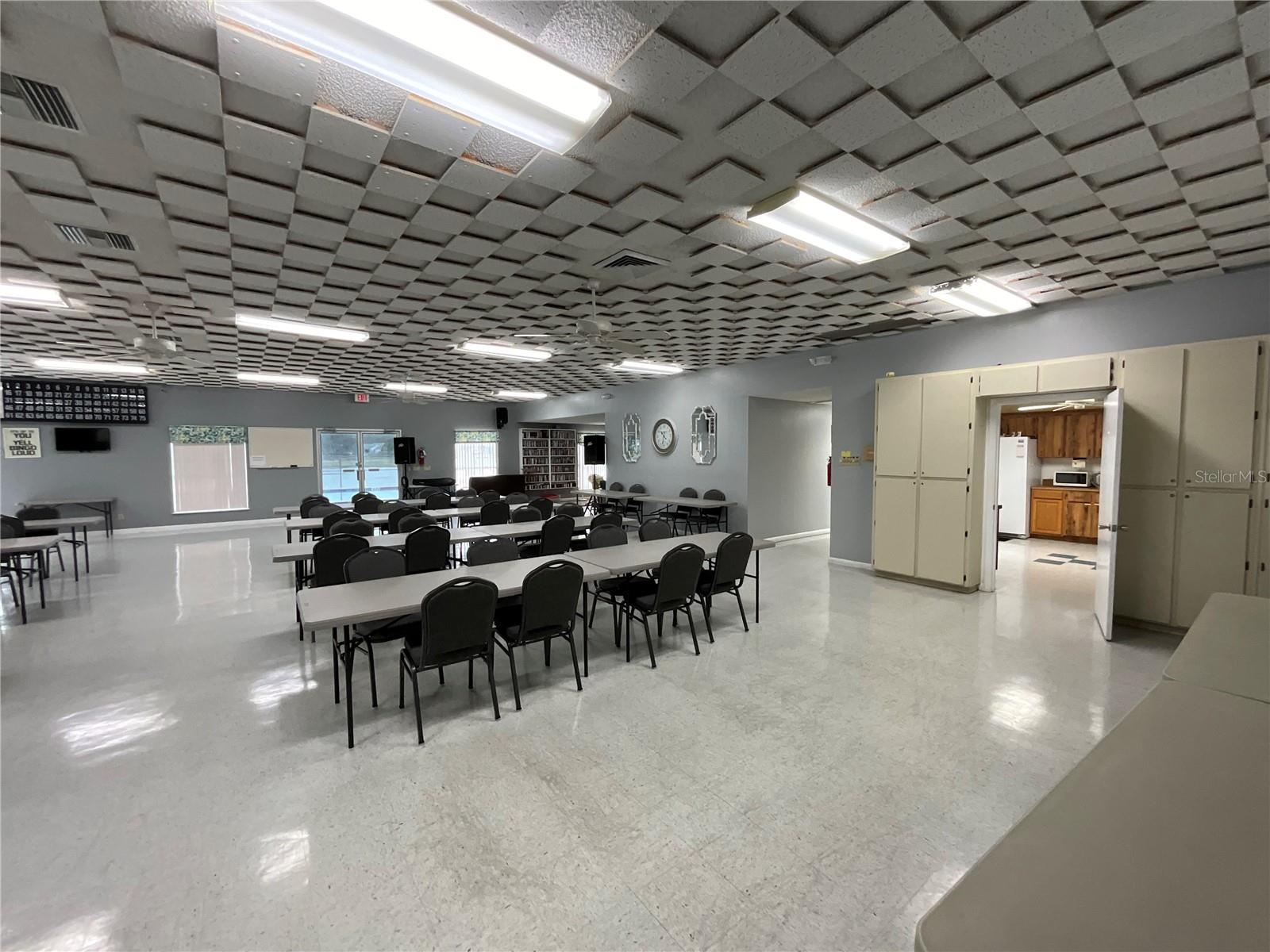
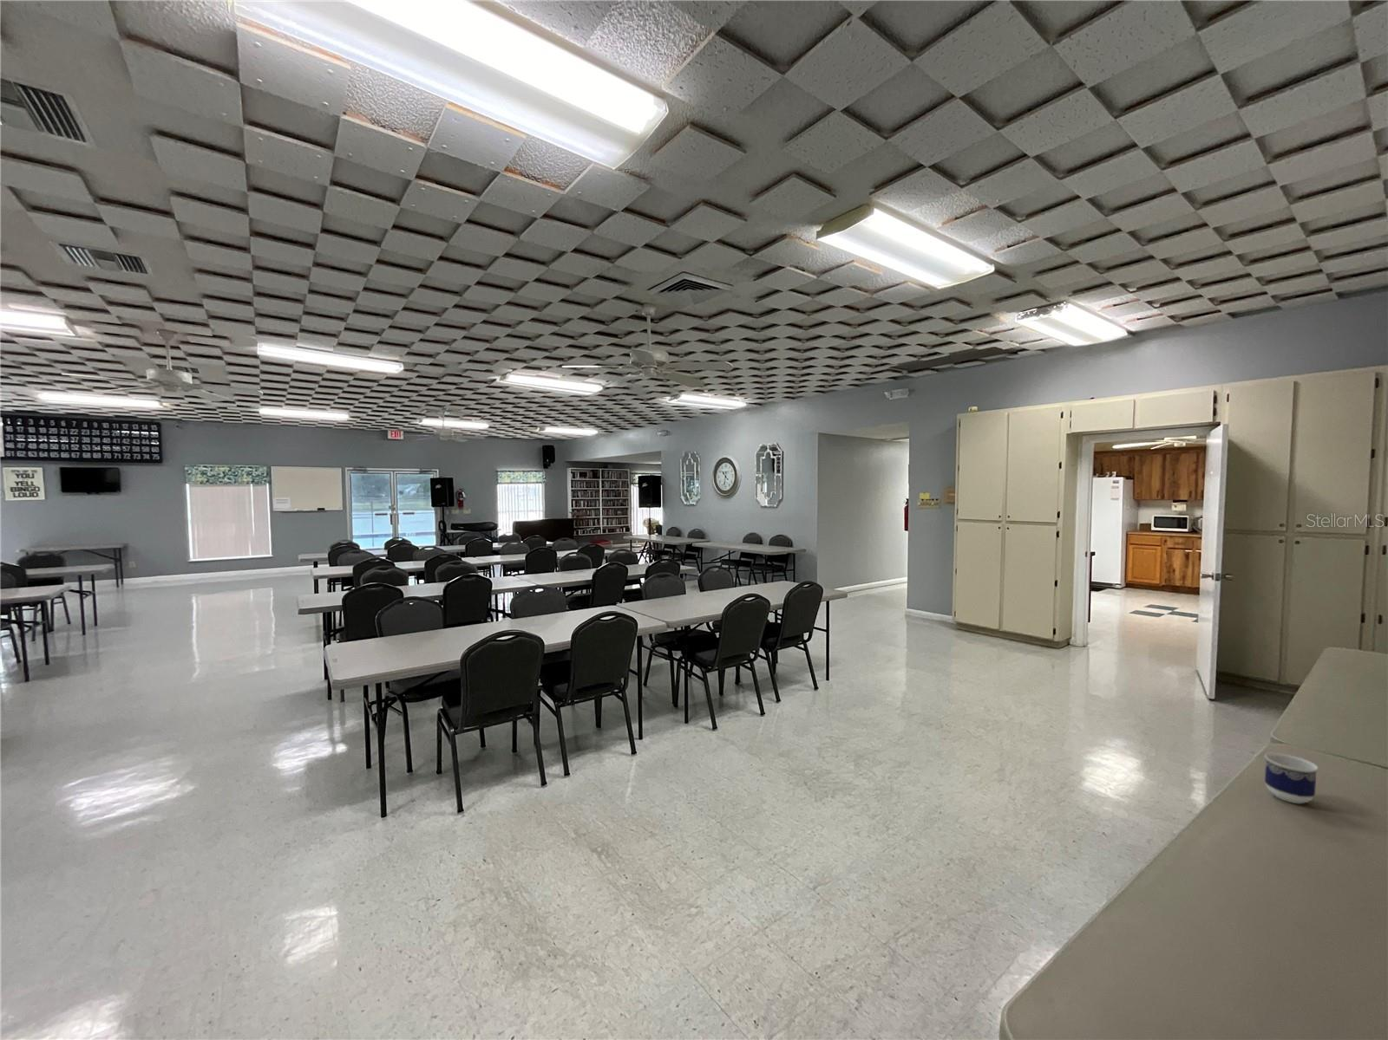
+ cup (1291, 778)
